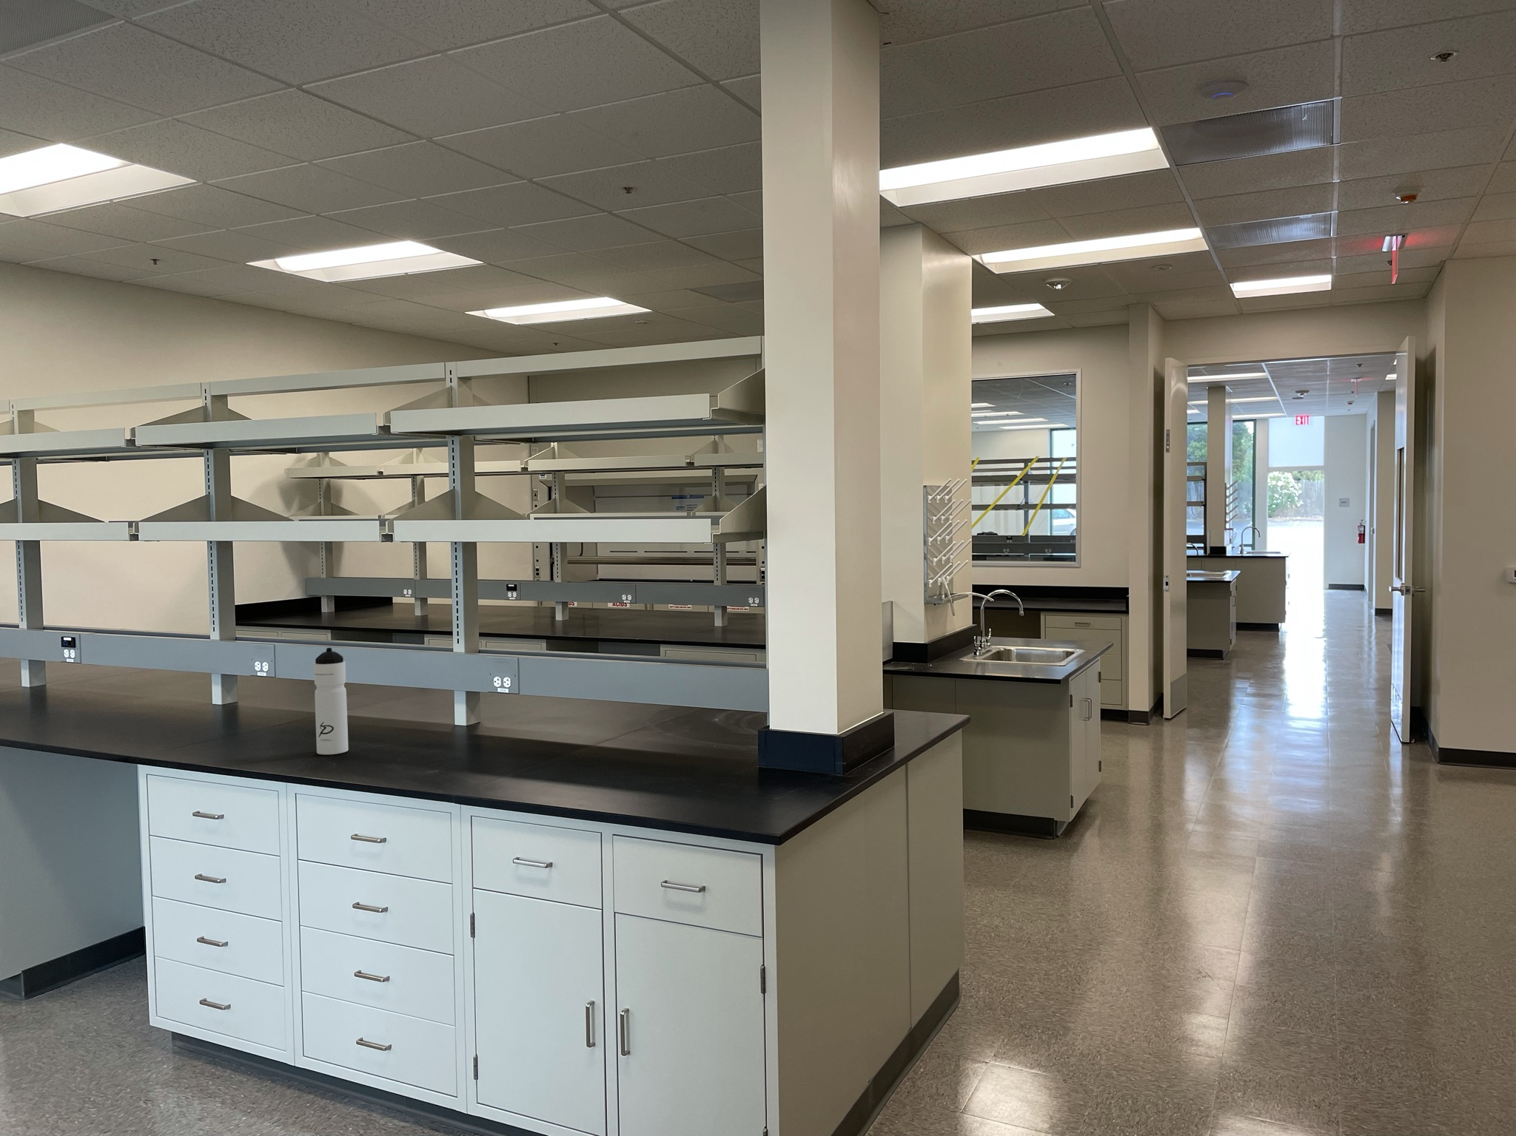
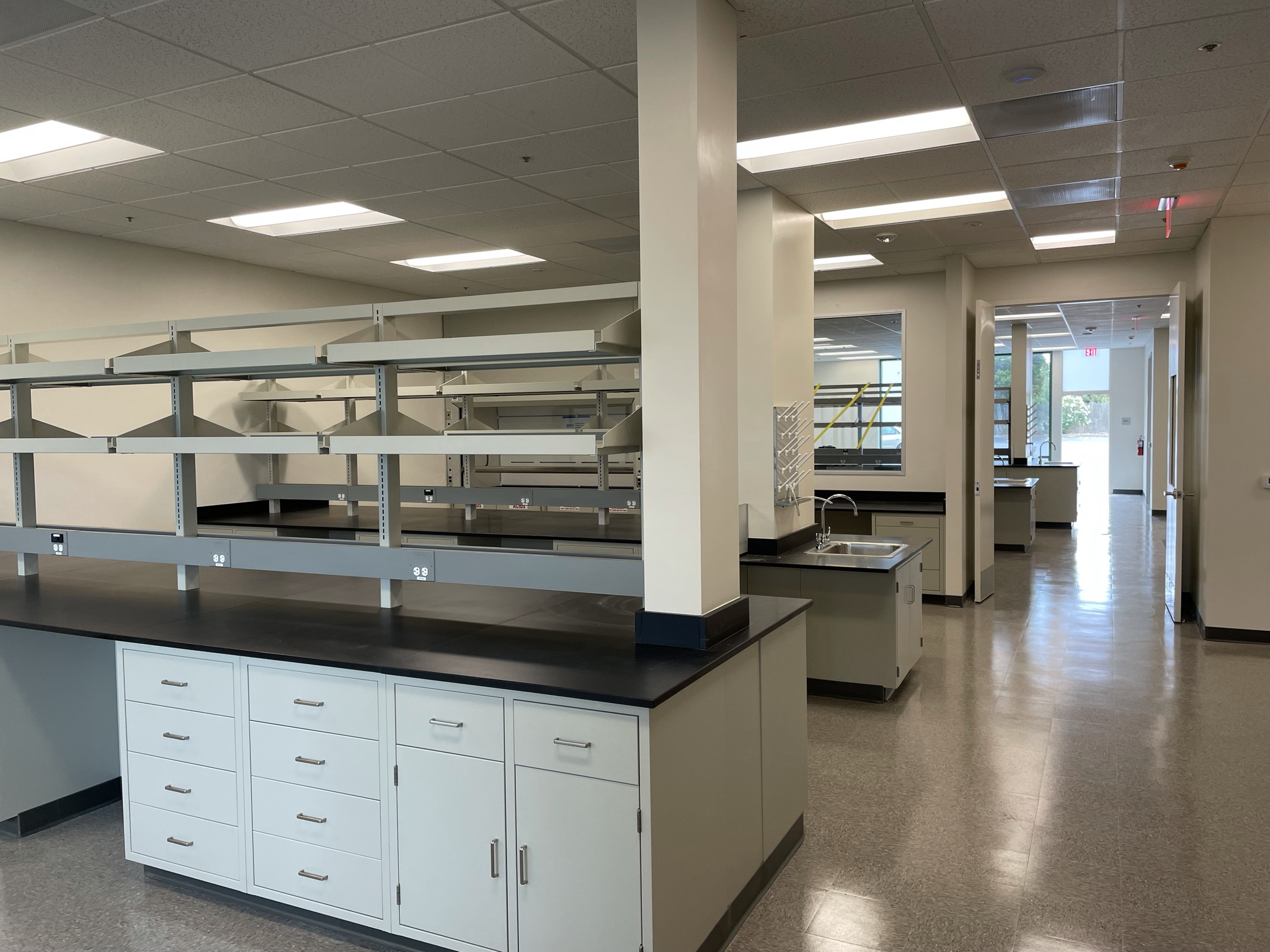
- water bottle (331, 699)
